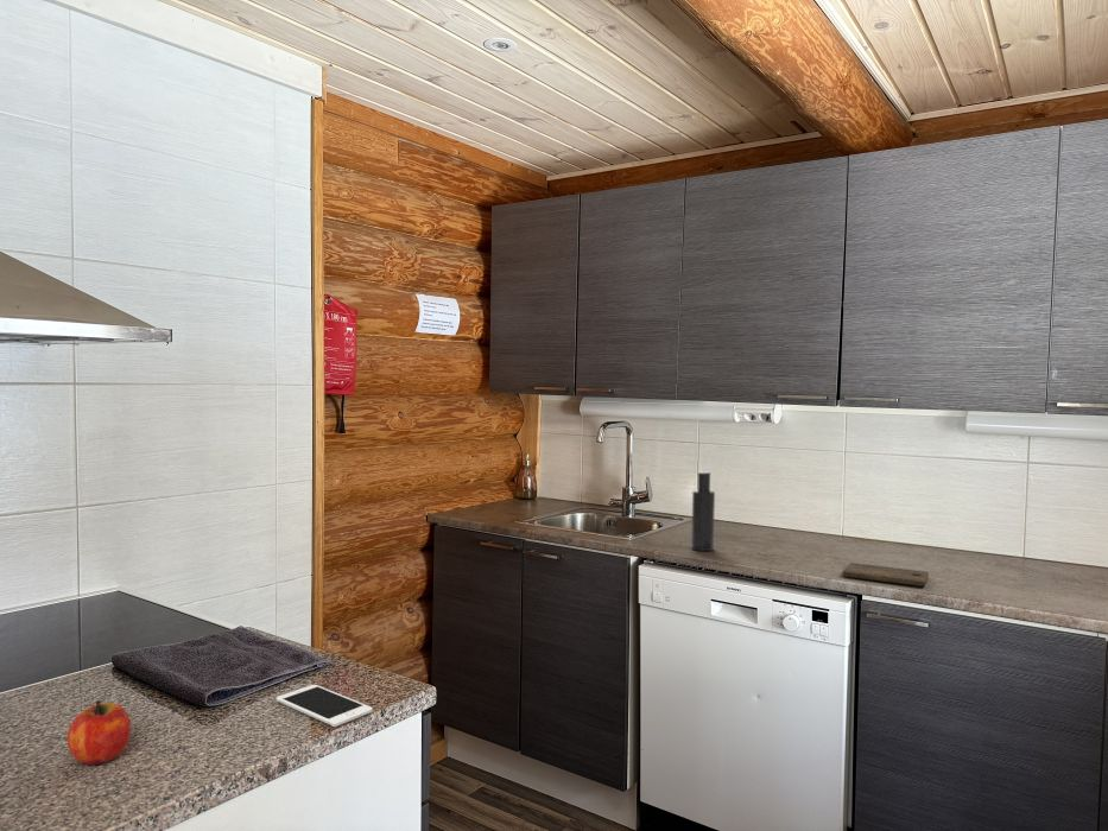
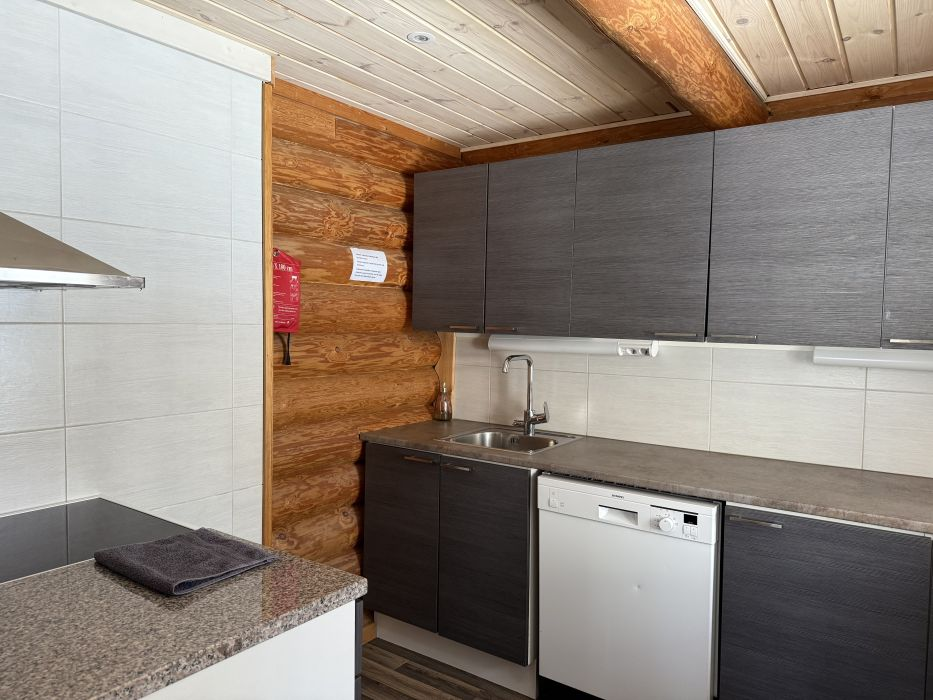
- atomizer (703, 510)
- cell phone (323, 704)
- cutting board (885, 573)
- fruit (100, 730)
